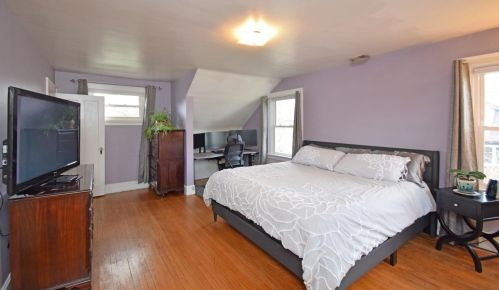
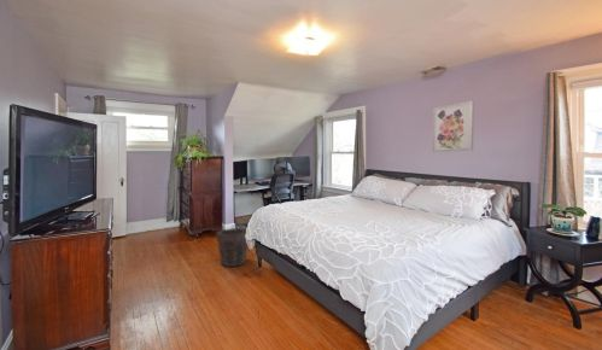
+ wall art (451, 128)
+ waste bin (233, 246)
